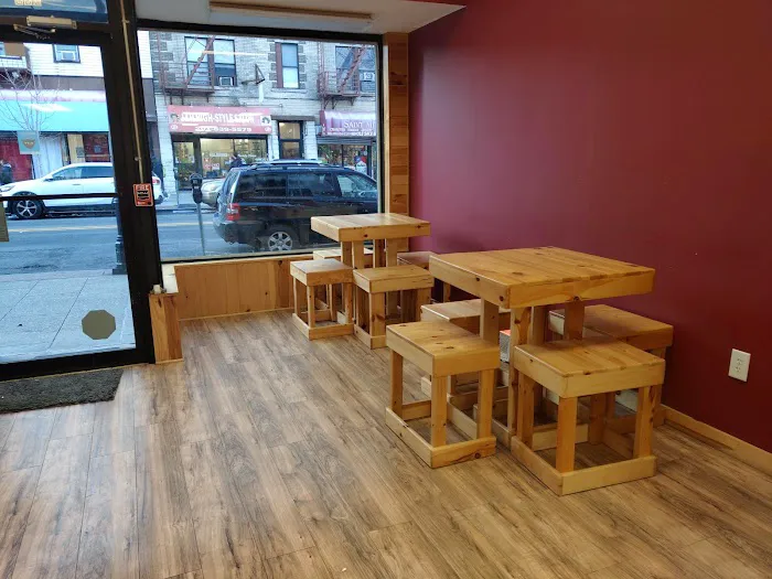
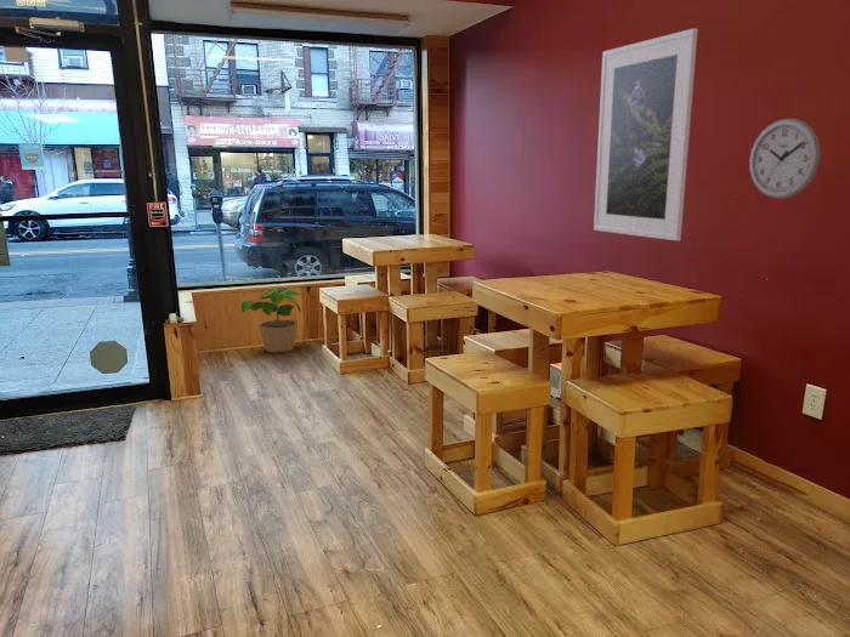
+ wall clock (781, 159)
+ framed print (639, 141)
+ potted plant (273, 320)
